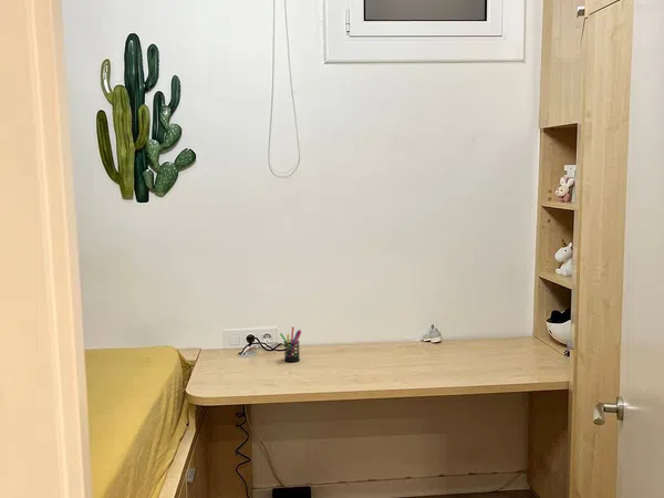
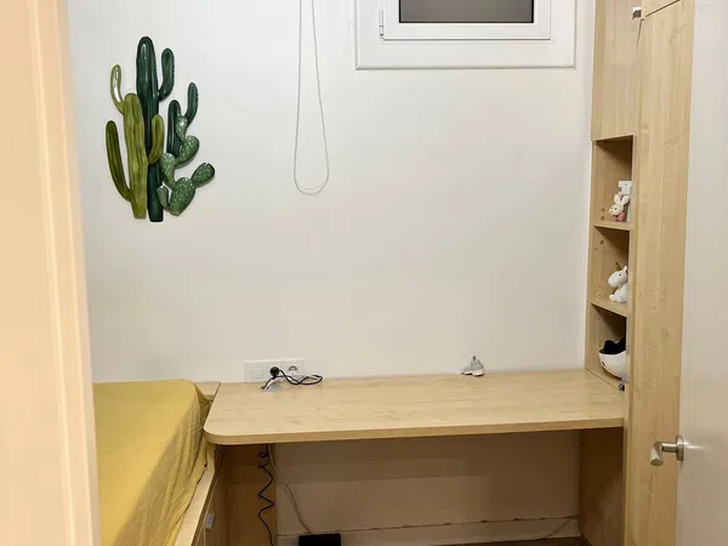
- pen holder (290, 343)
